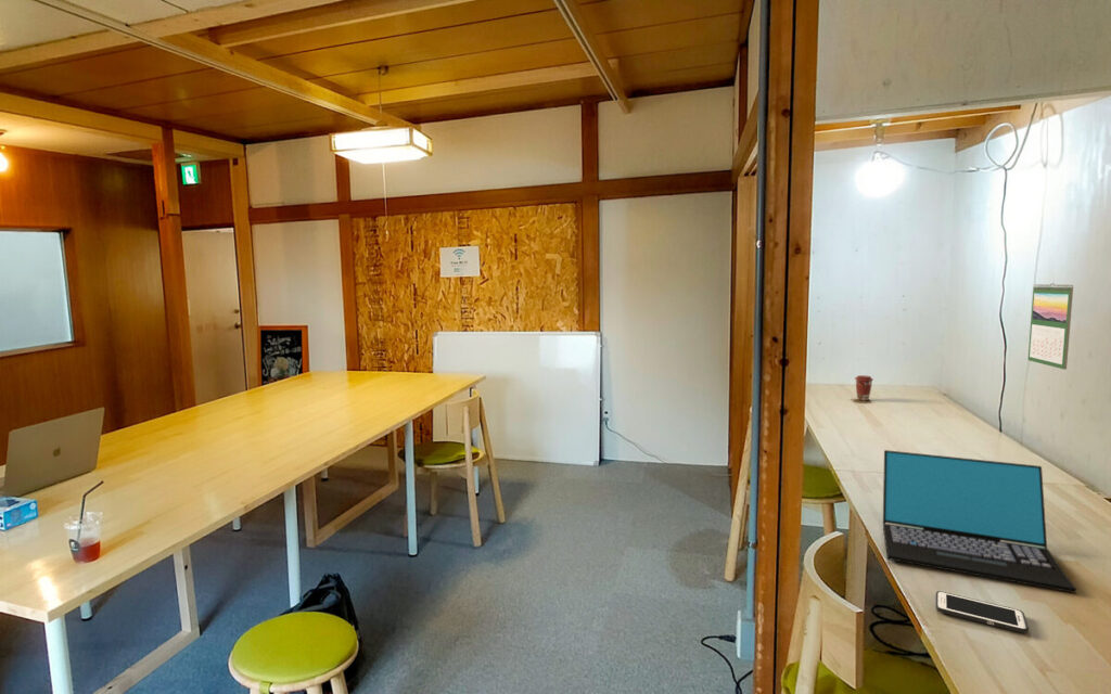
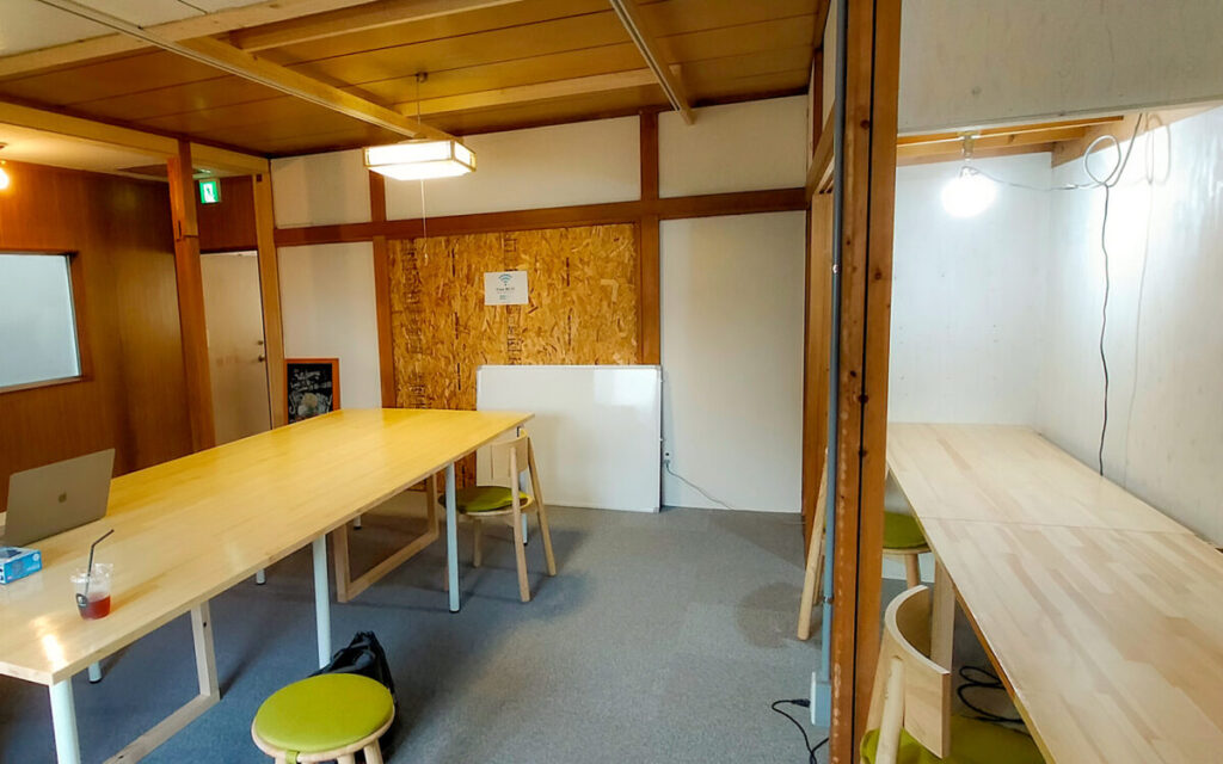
- calendar (1049, 323)
- coffee cup (863, 387)
- laptop (966, 511)
- cell phone (979, 611)
